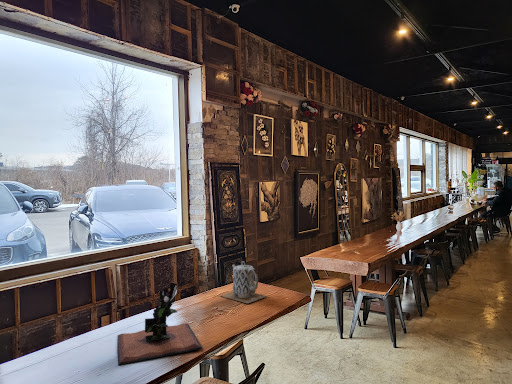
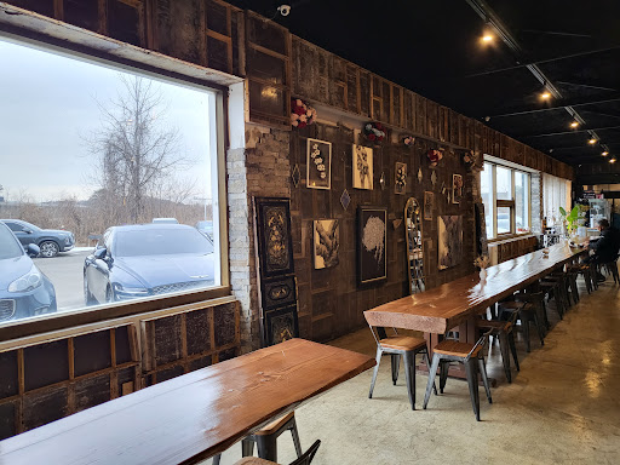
- plant (156, 312)
- teapot (242, 278)
